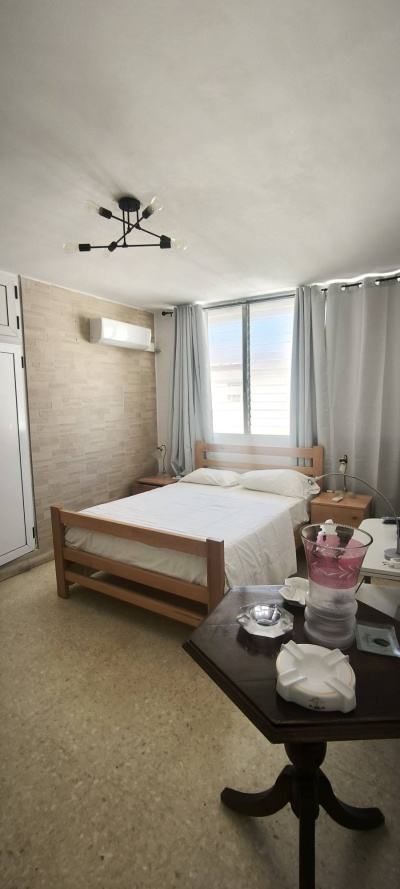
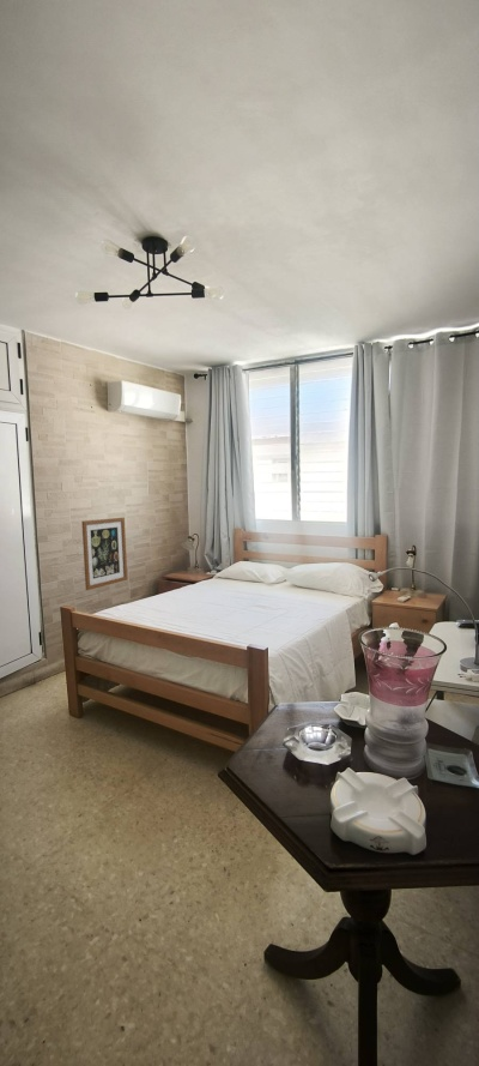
+ wall art (105, 552)
